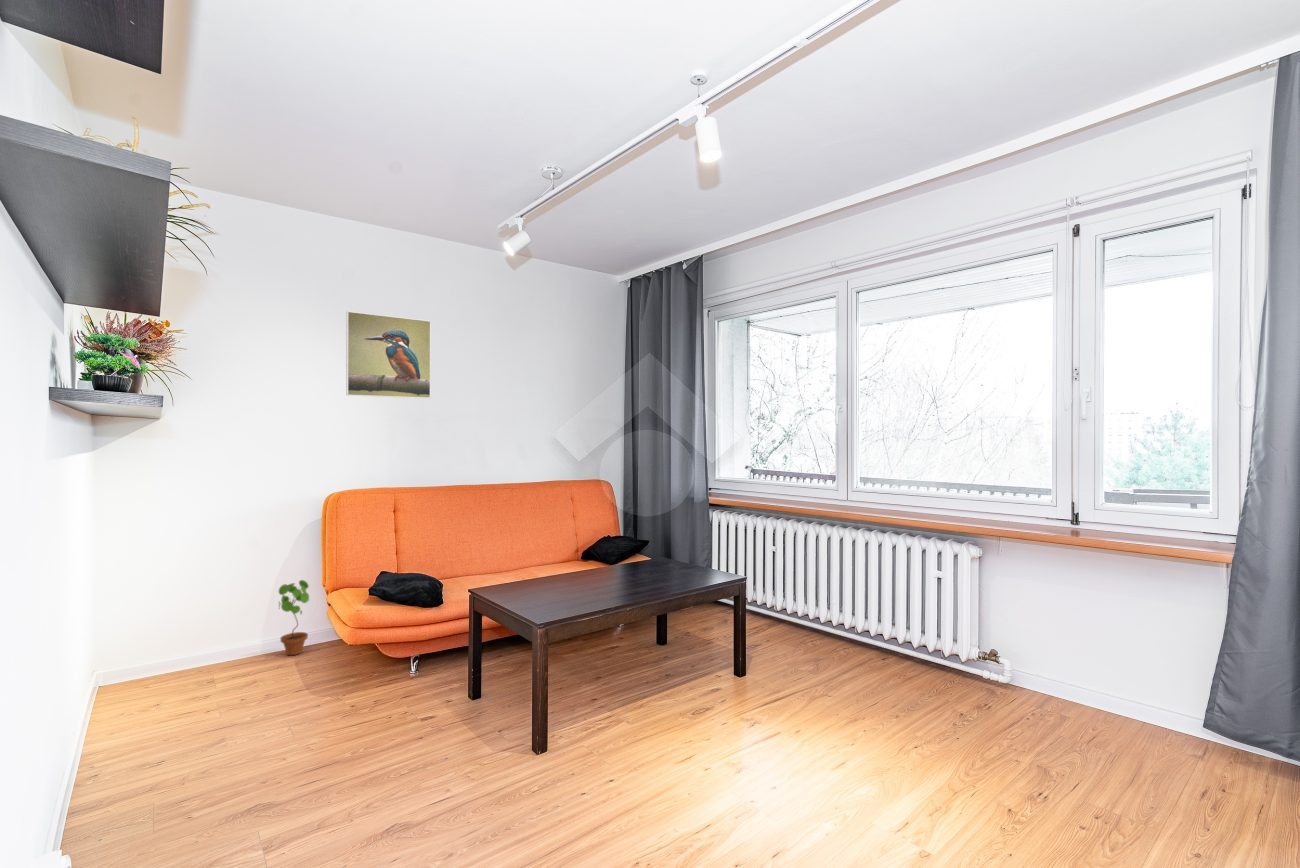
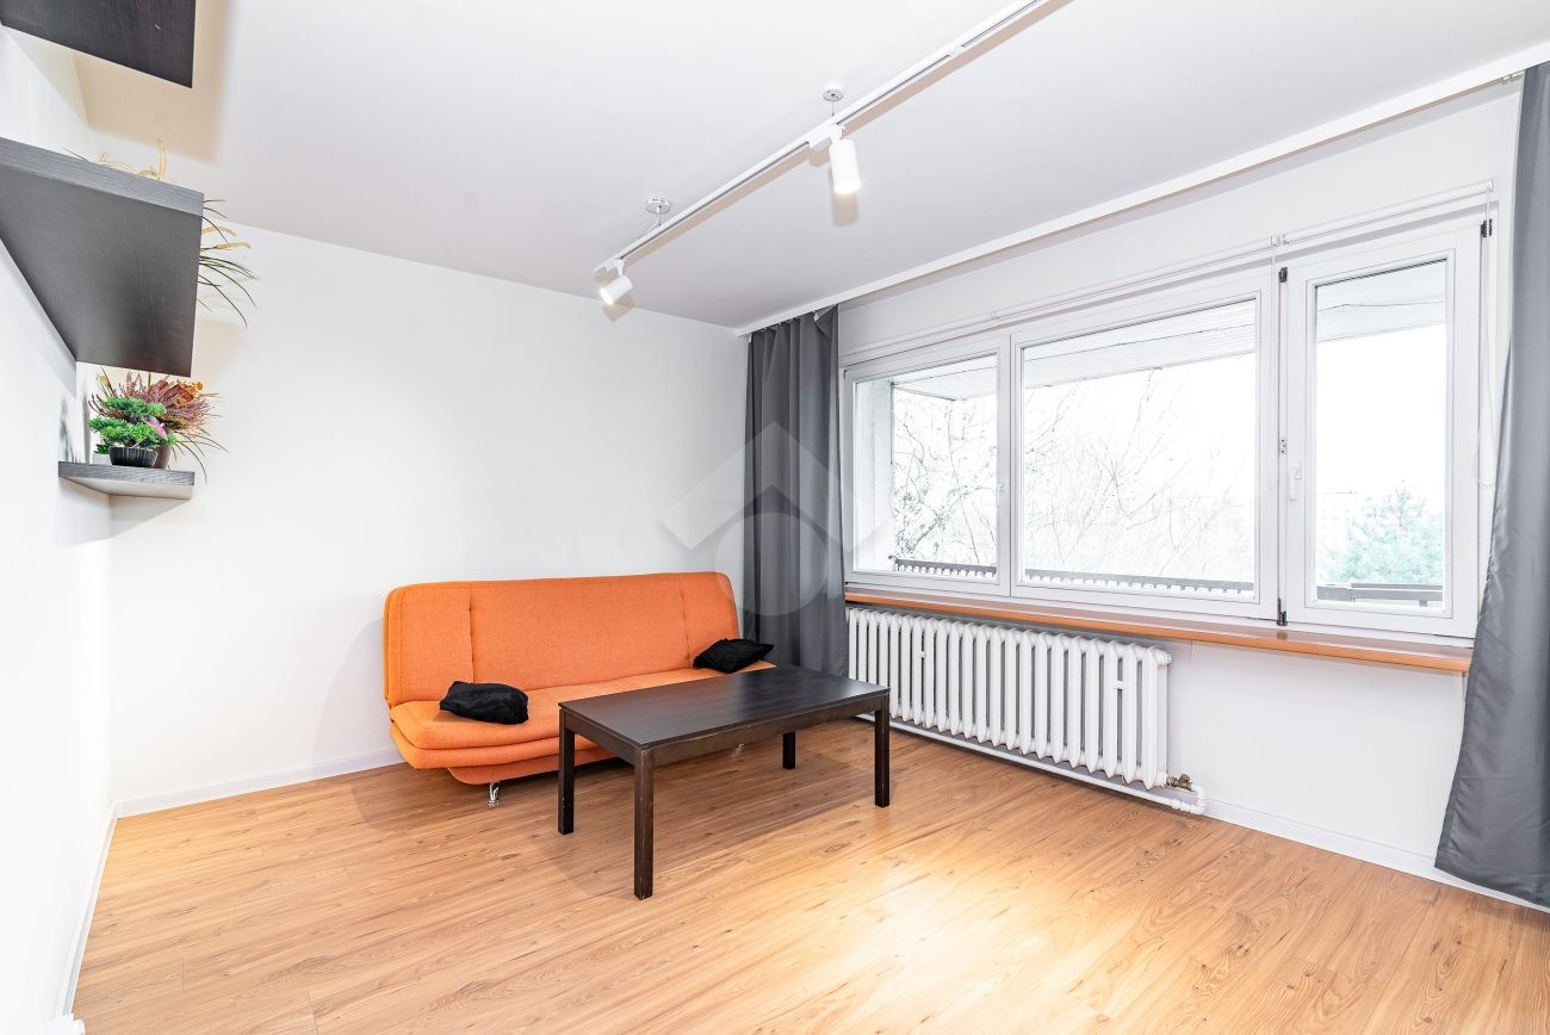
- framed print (389, 356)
- potted plant (295, 617)
